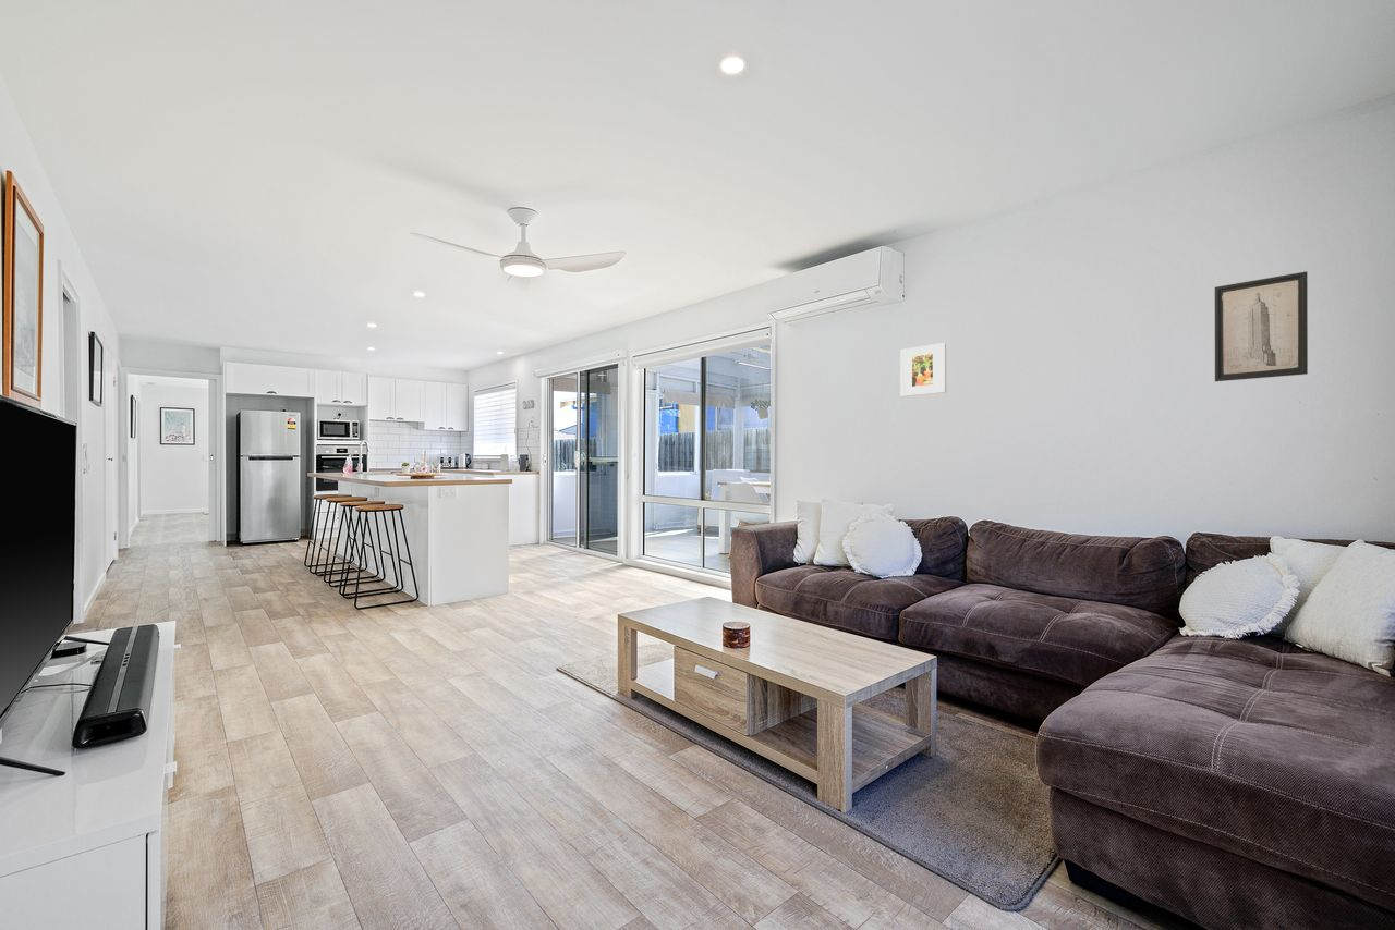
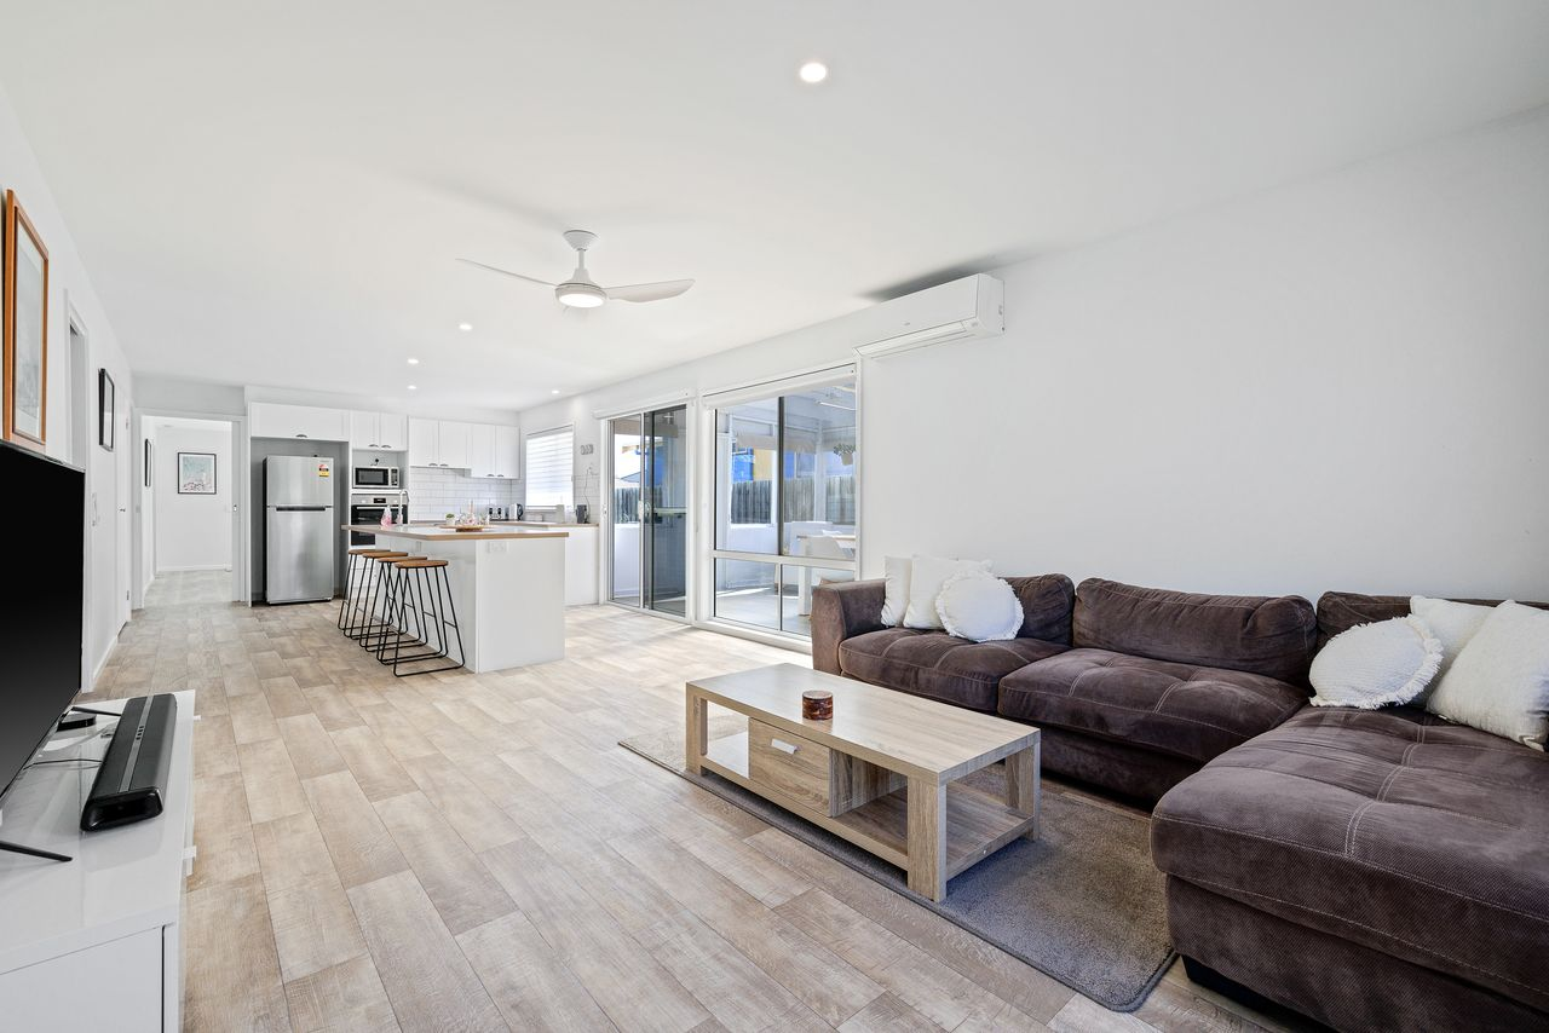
- wall art (1259, 329)
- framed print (922, 370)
